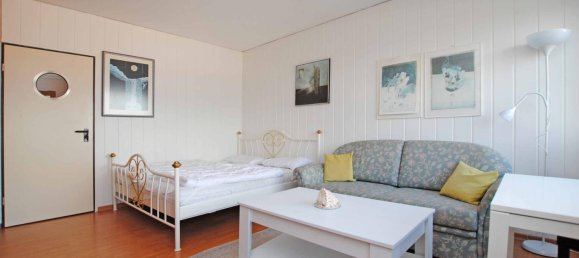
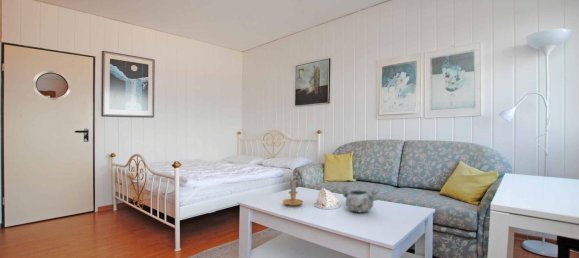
+ decorative bowl (358, 199)
+ candle (291, 191)
